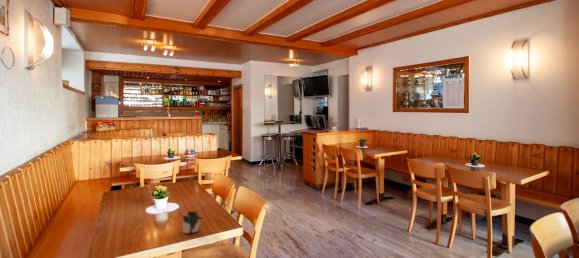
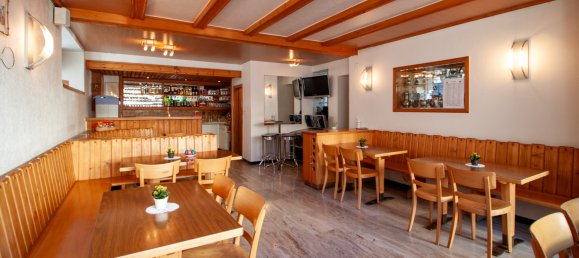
- cup (193, 222)
